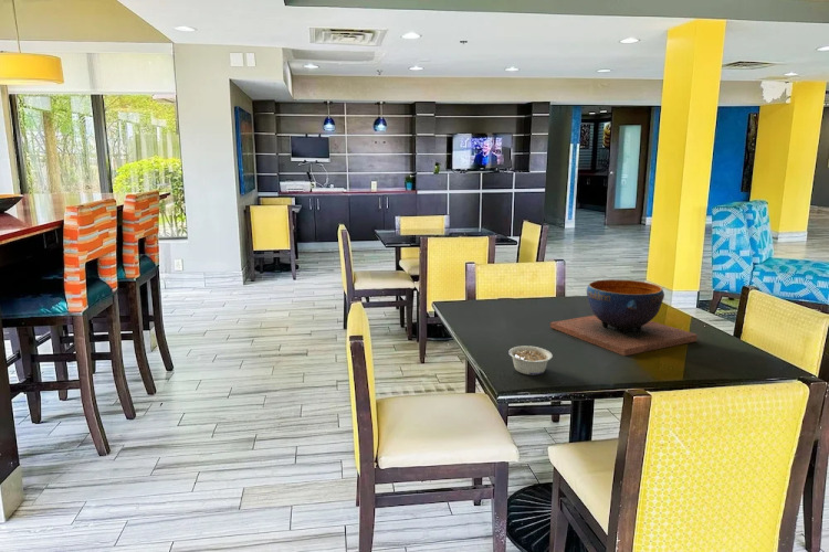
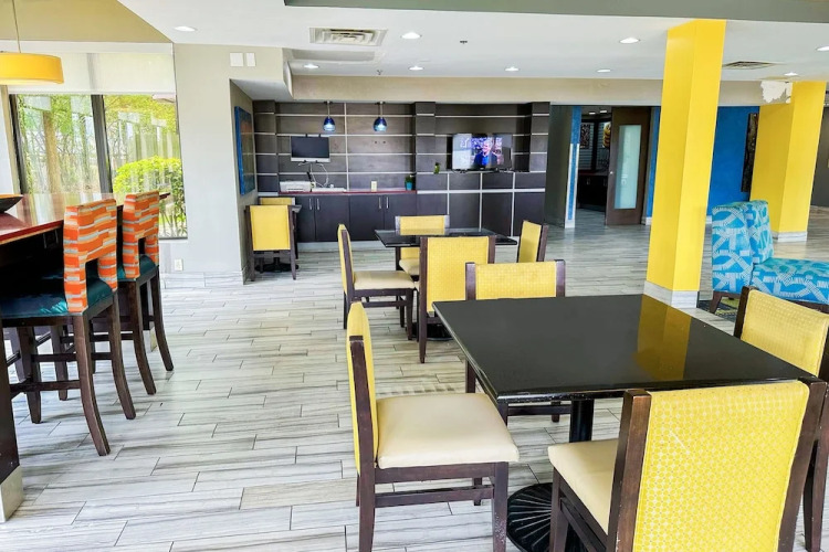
- decorative bowl (622, 309)
- legume (529, 360)
